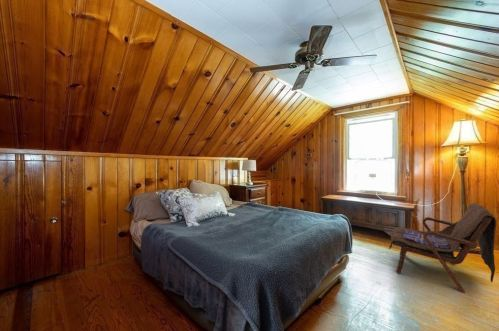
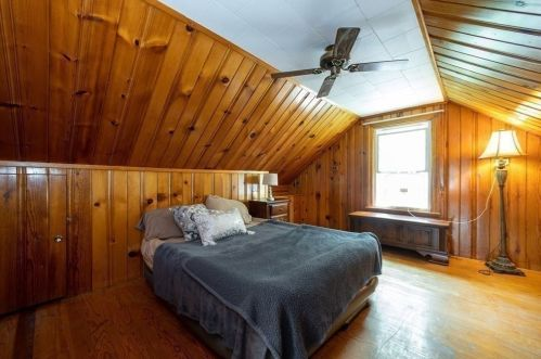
- armchair (434, 236)
